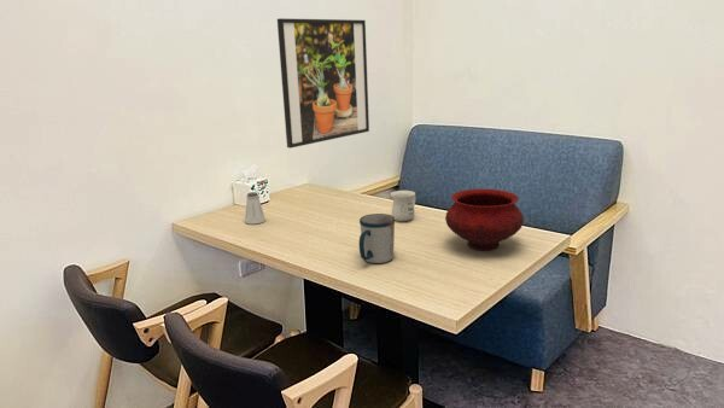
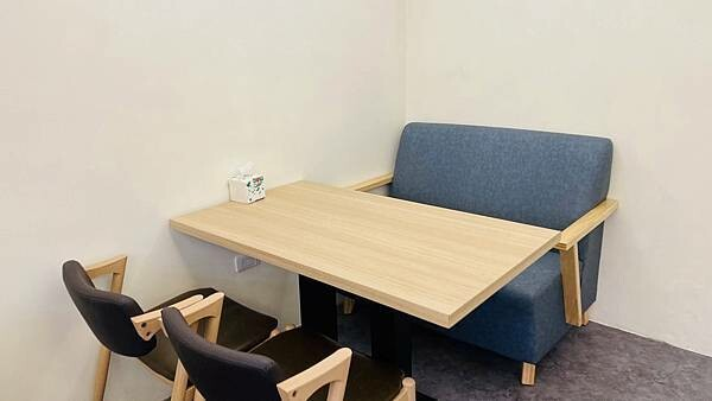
- mug (374, 239)
- mug (405, 205)
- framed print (327, 81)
- saltshaker (253, 206)
- bowl (484, 221)
